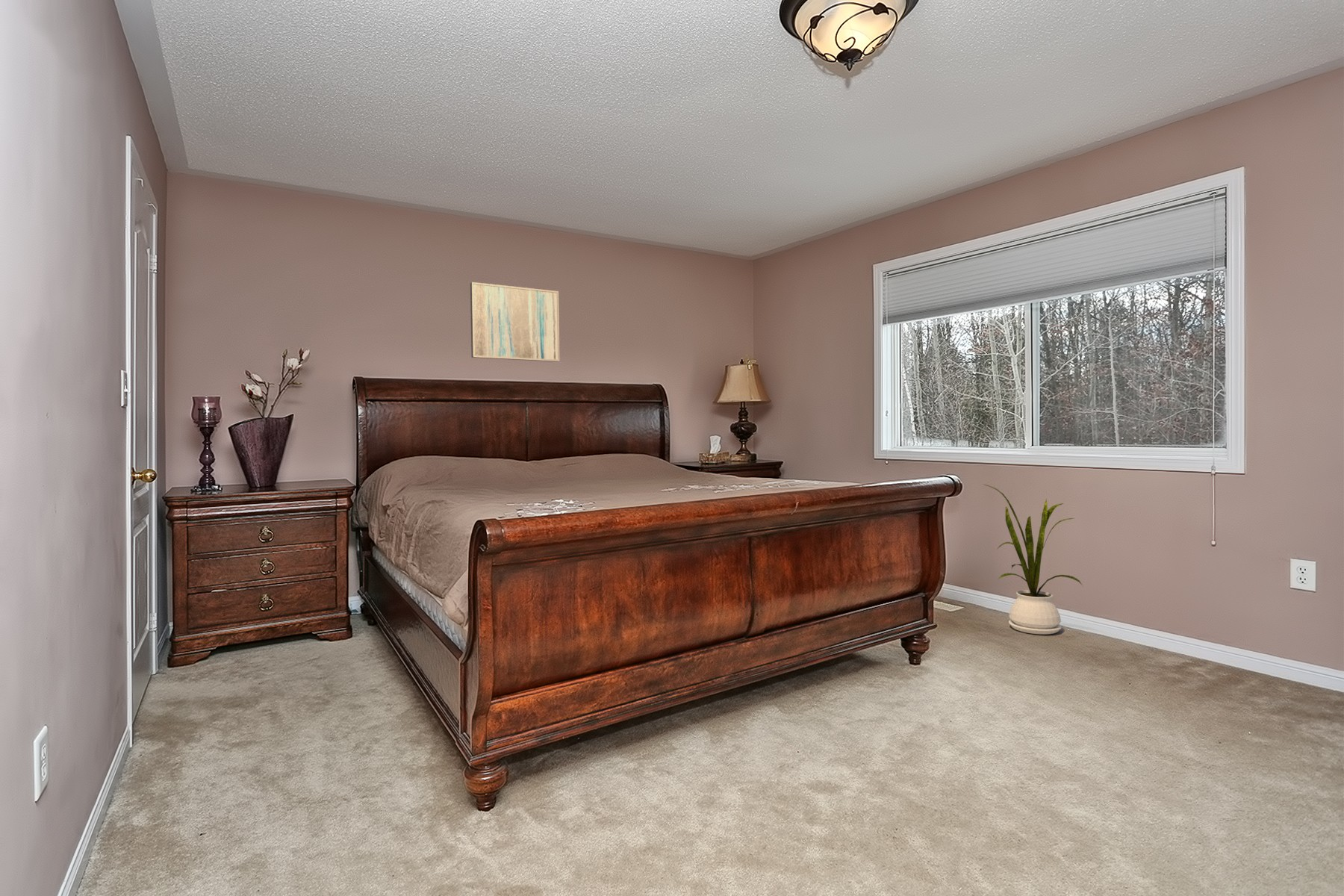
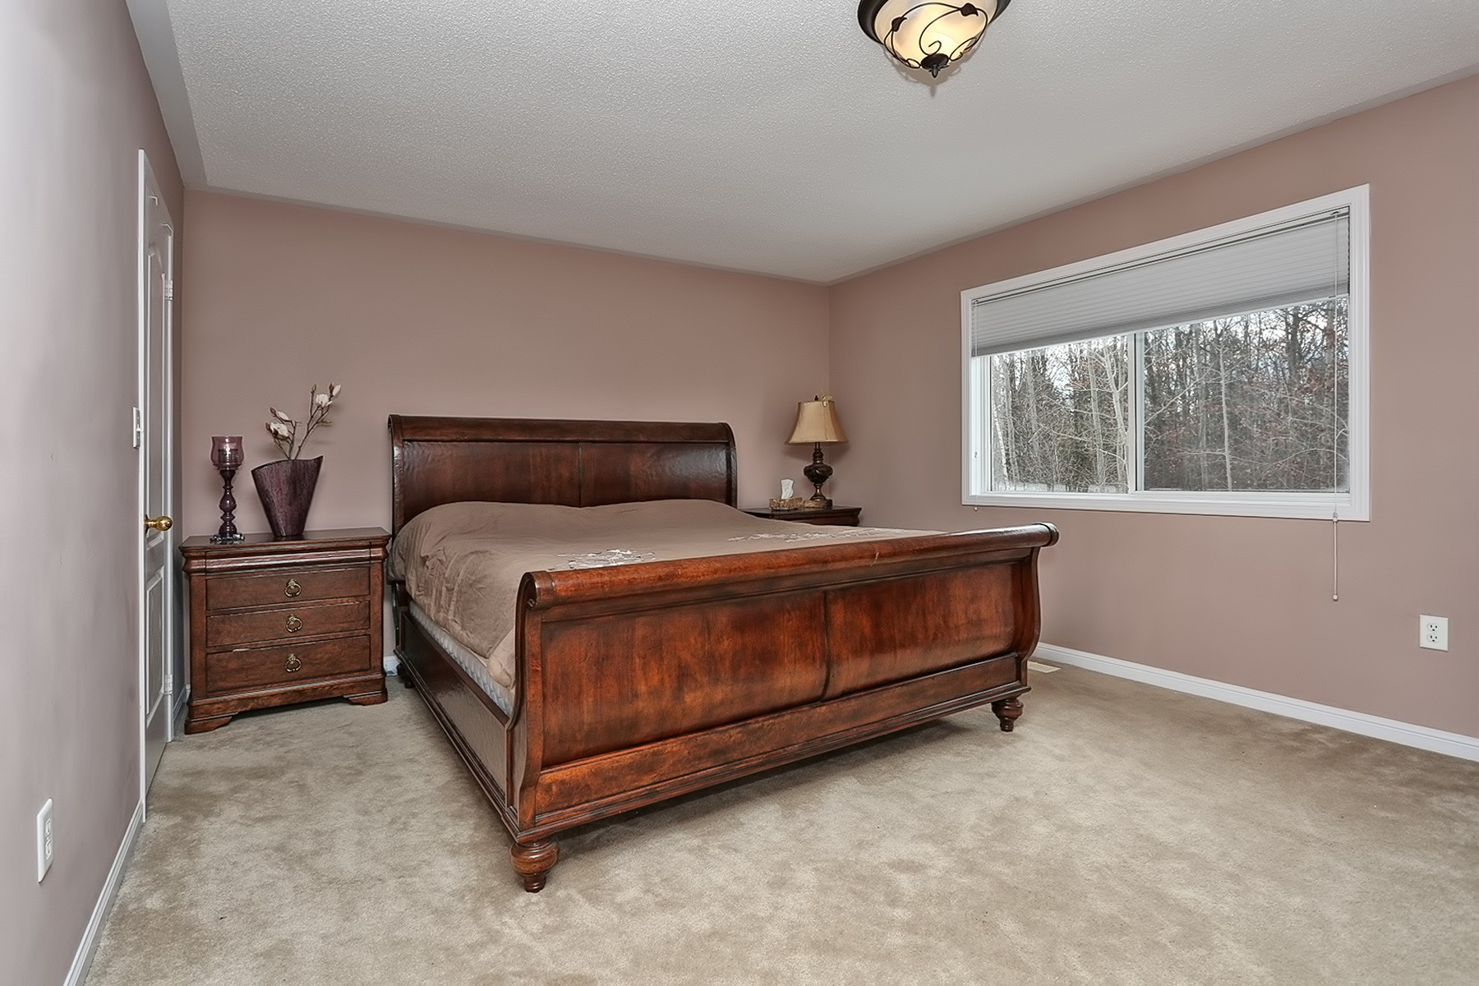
- house plant (1028, 556)
- wall art (516, 323)
